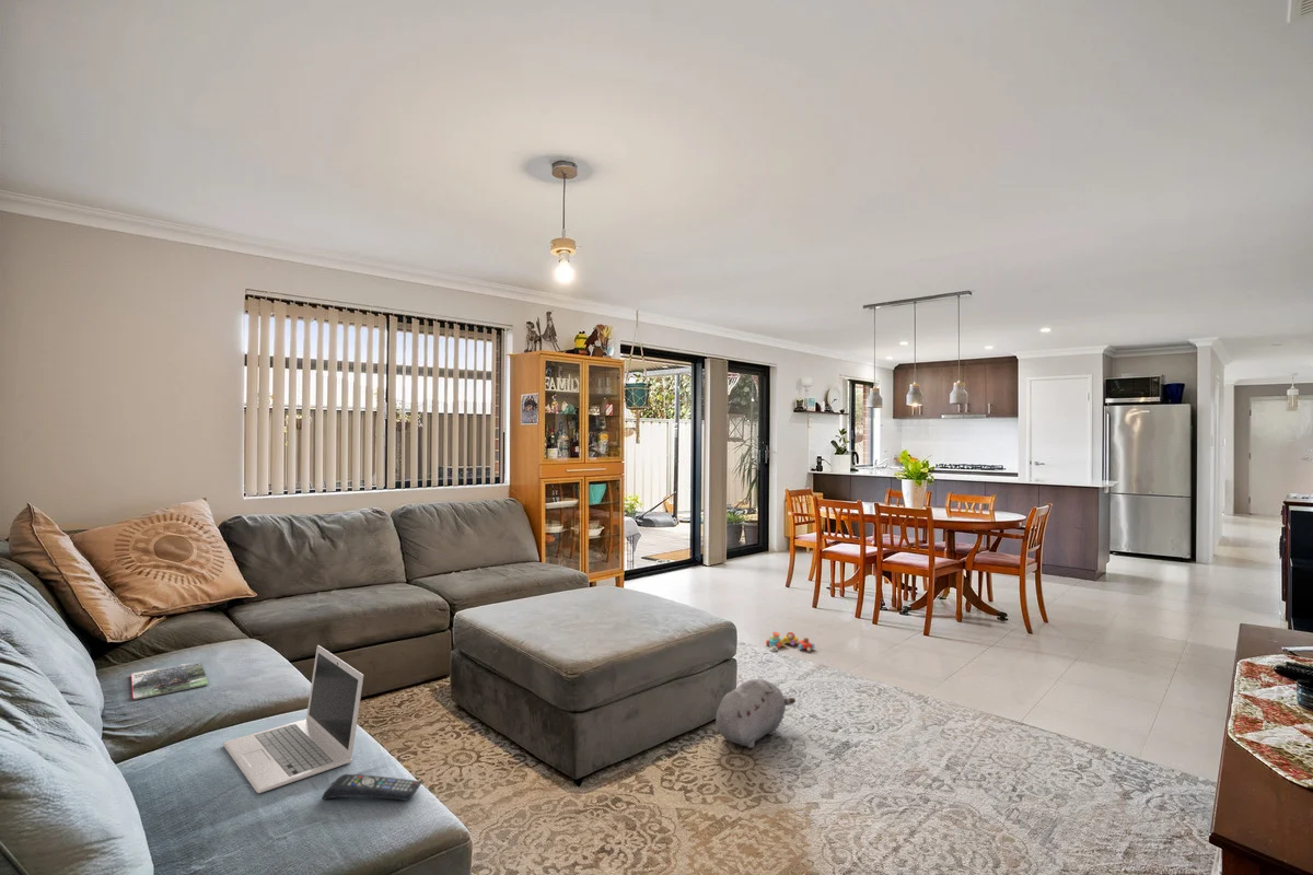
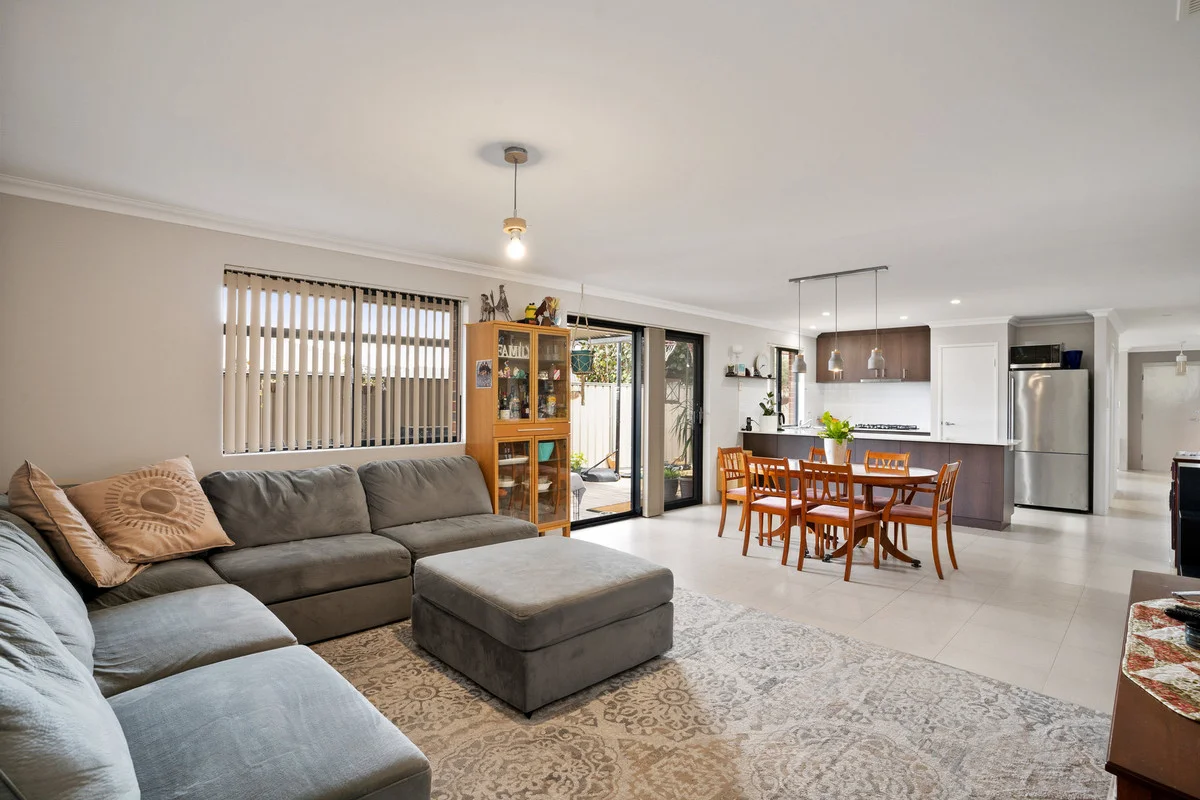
- remote control (372, 788)
- plush toy (755, 704)
- toy train (789, 641)
- laptop (293, 722)
- magazine (169, 678)
